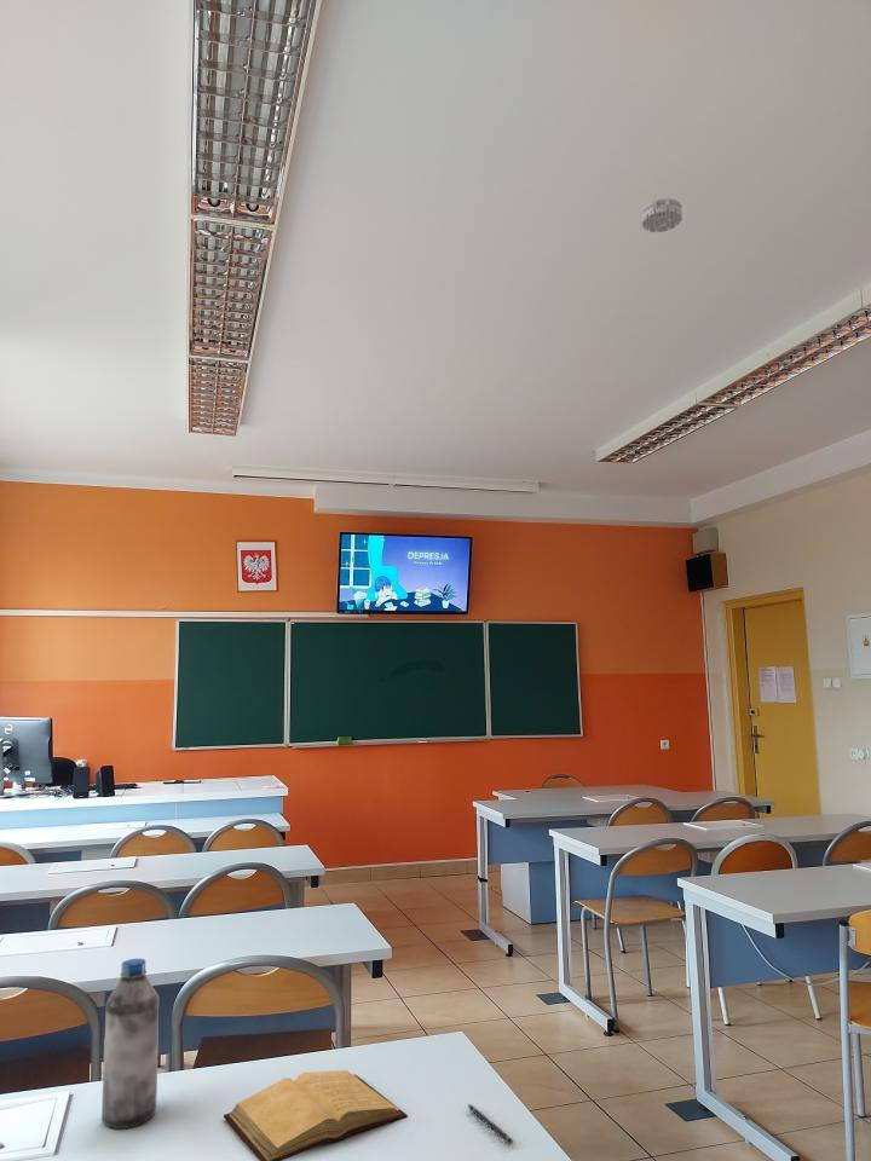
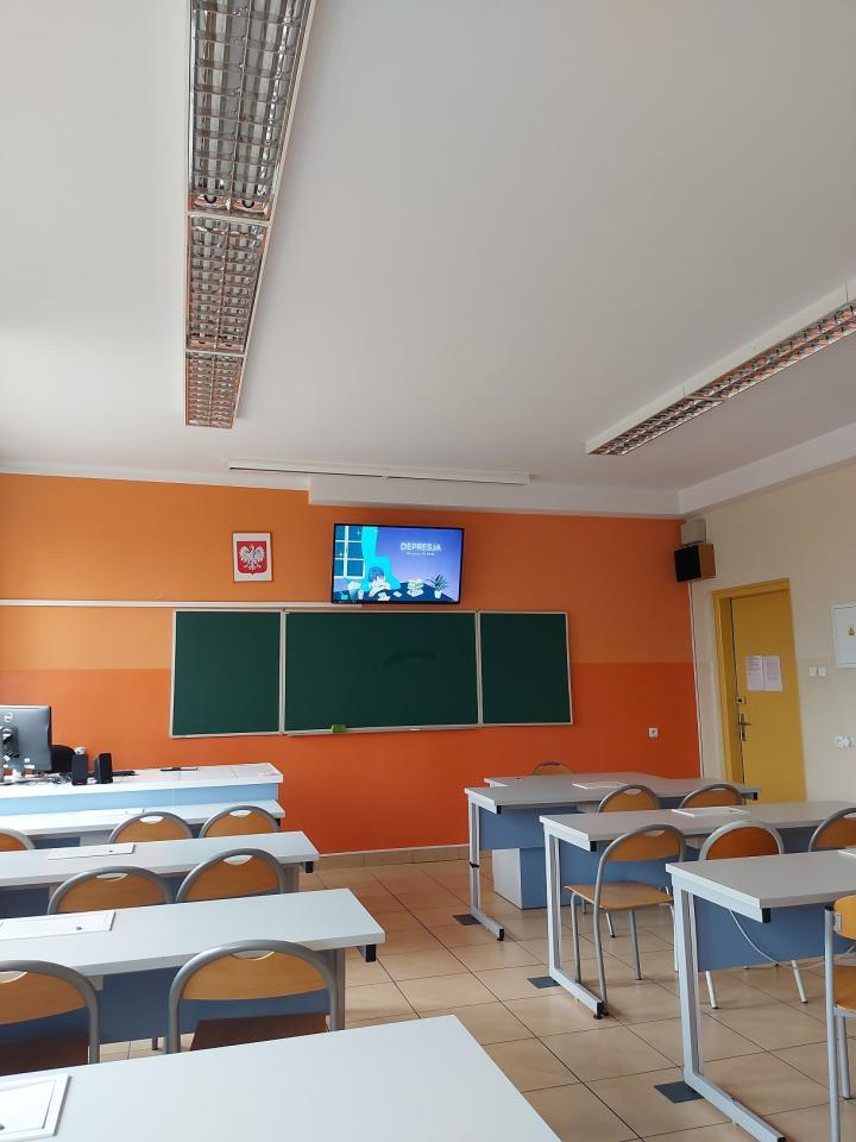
- water bottle (131, 1038)
- book (315, 1105)
- pen (488, 1122)
- smoke detector (661, 214)
